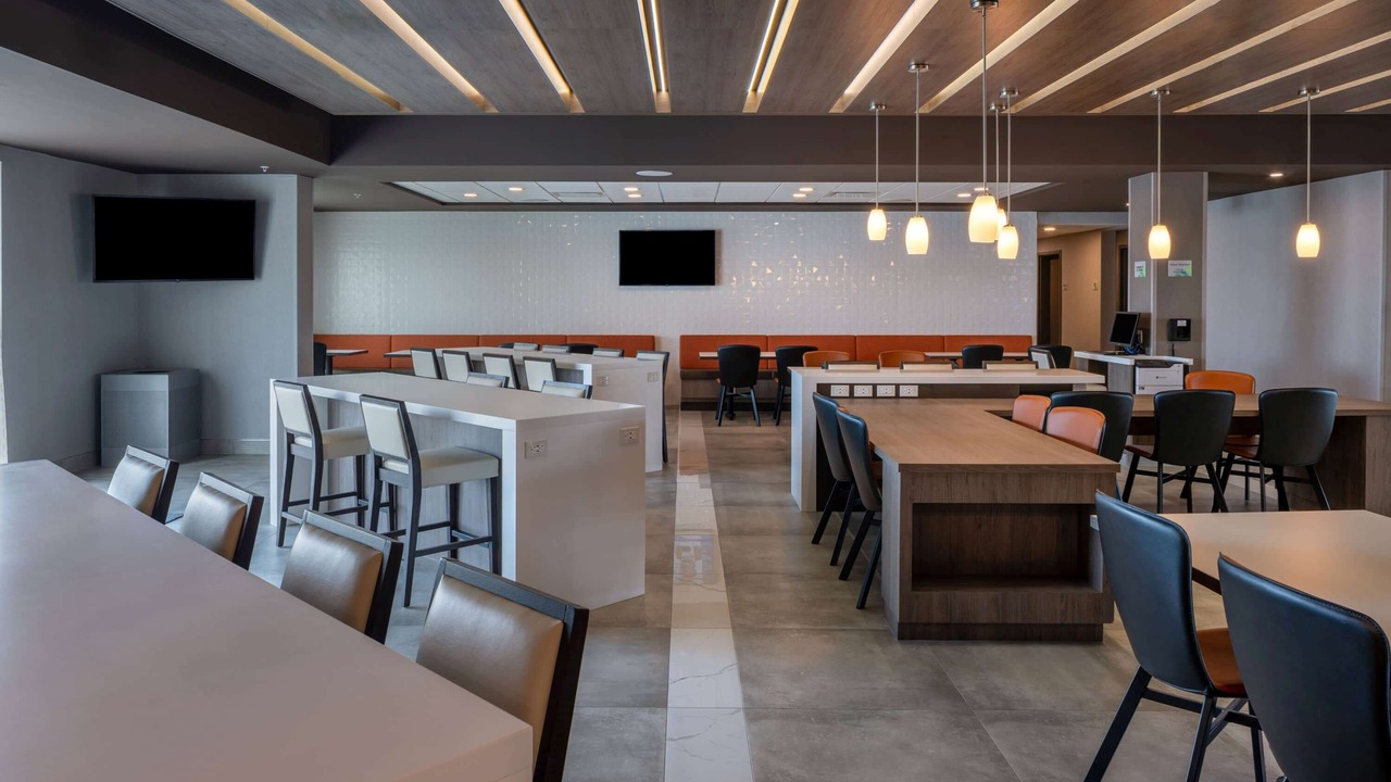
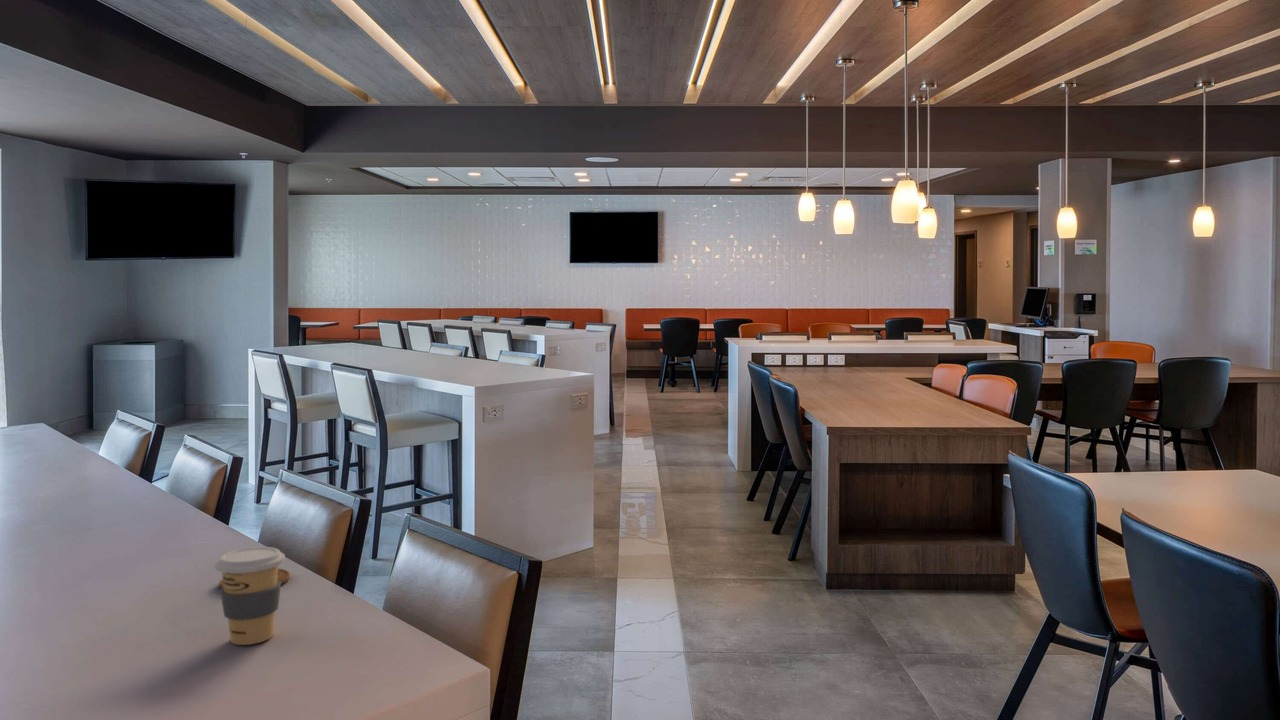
+ coaster (277, 579)
+ coffee cup (251, 595)
